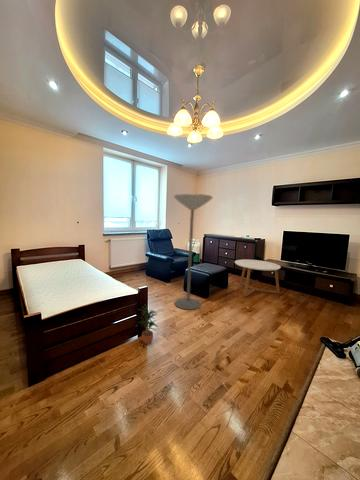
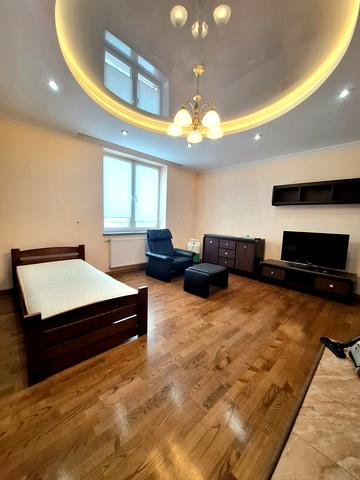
- floor lamp (190, 251)
- coffee table (249, 277)
- potted plant (148, 322)
